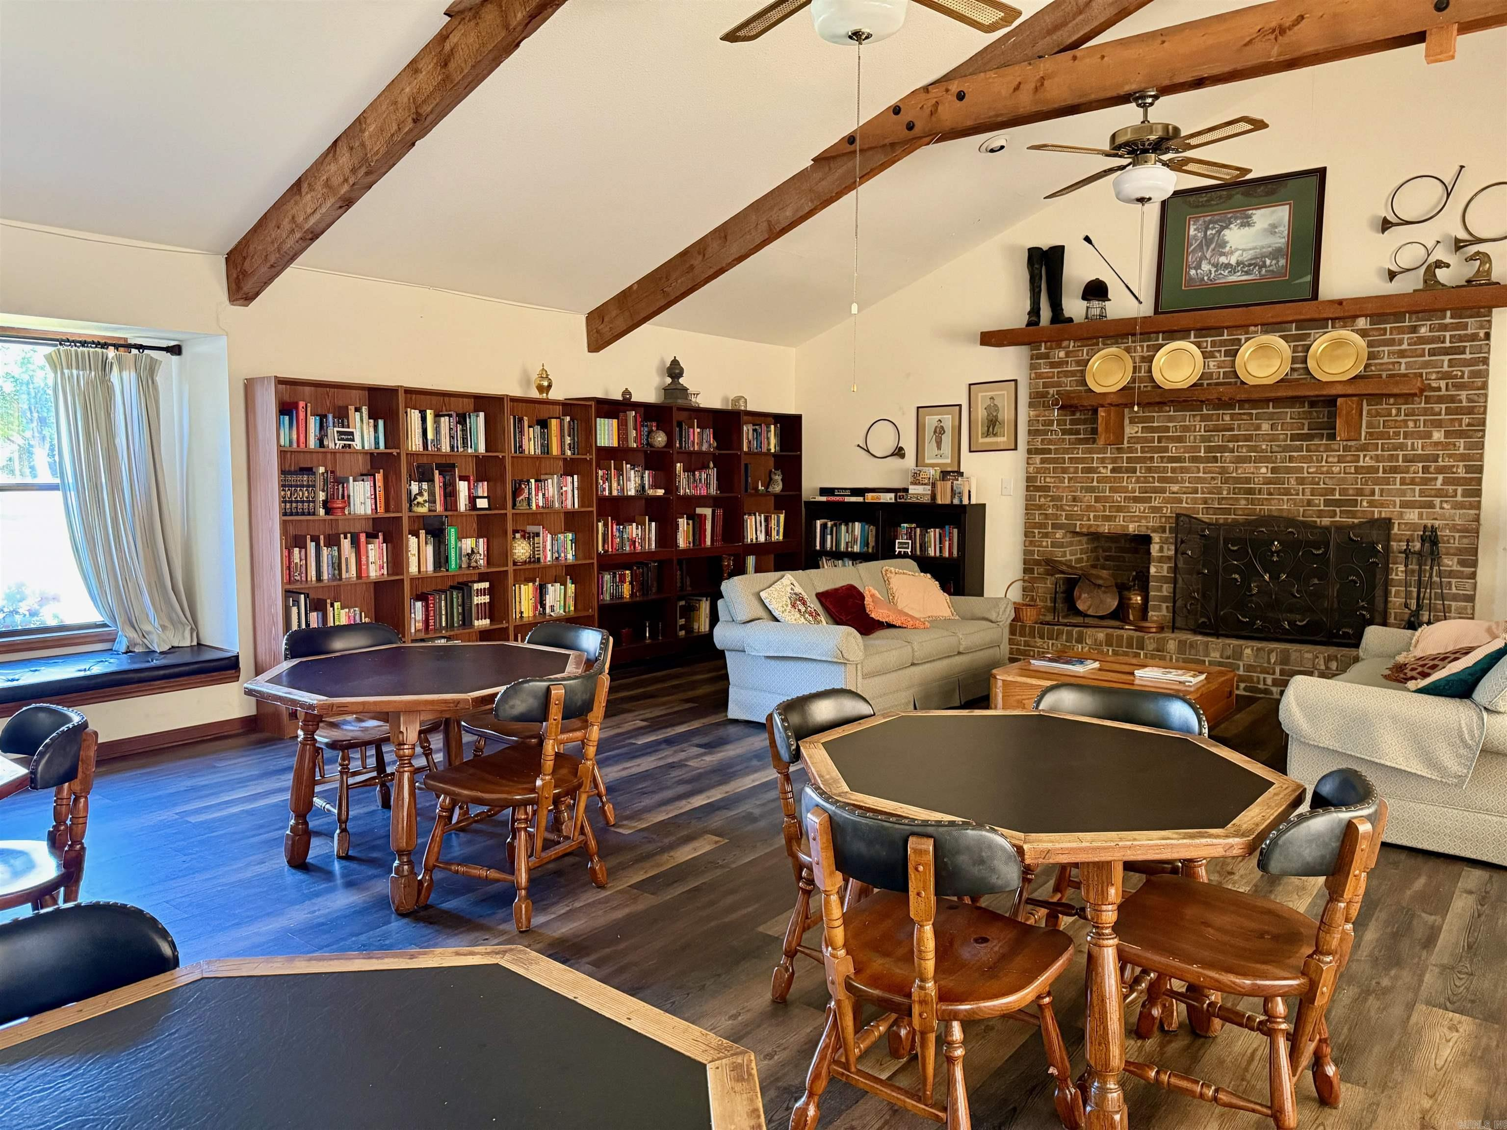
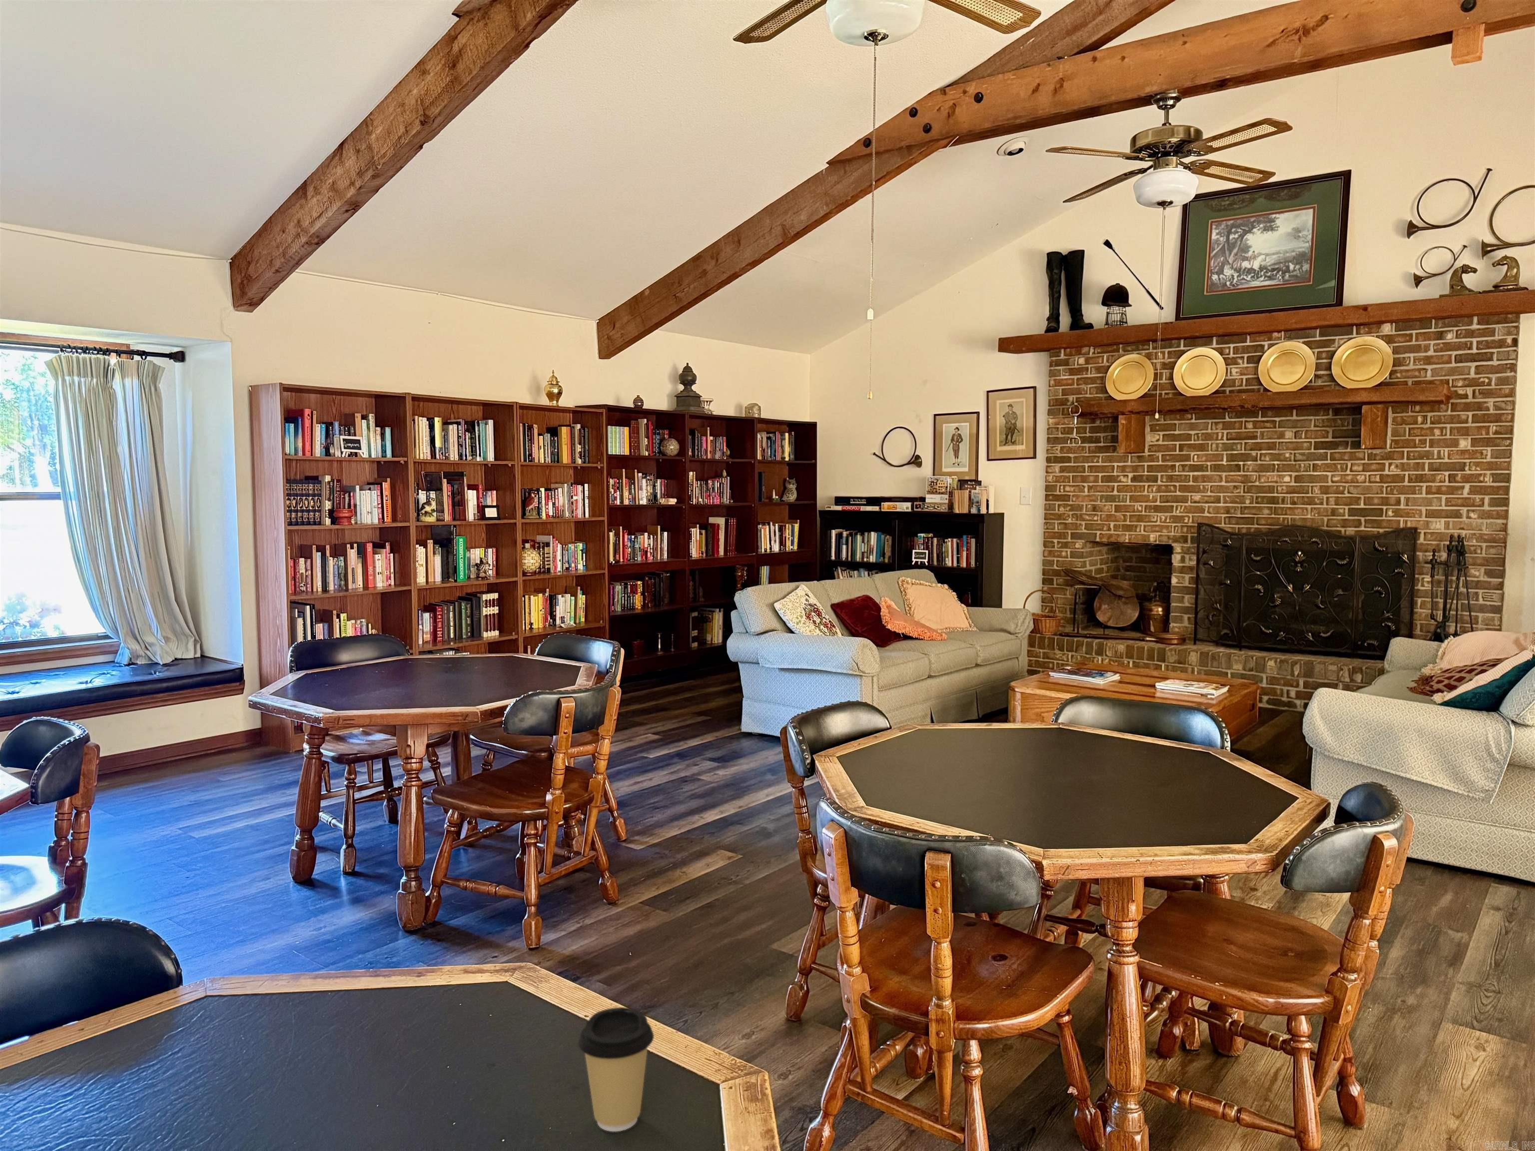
+ coffee cup (616, 1070)
